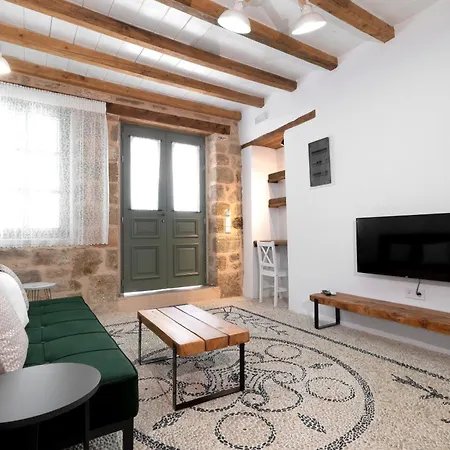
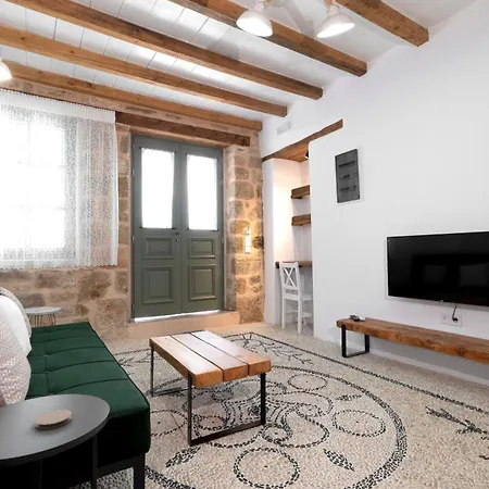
+ coaster (53, 418)
